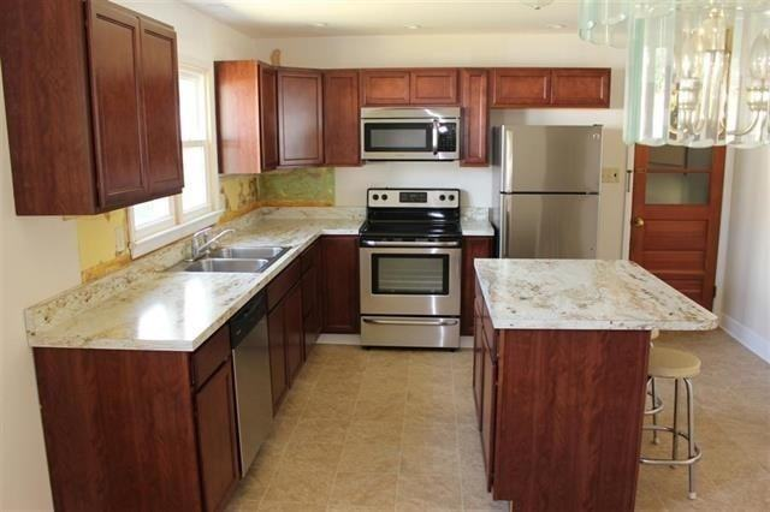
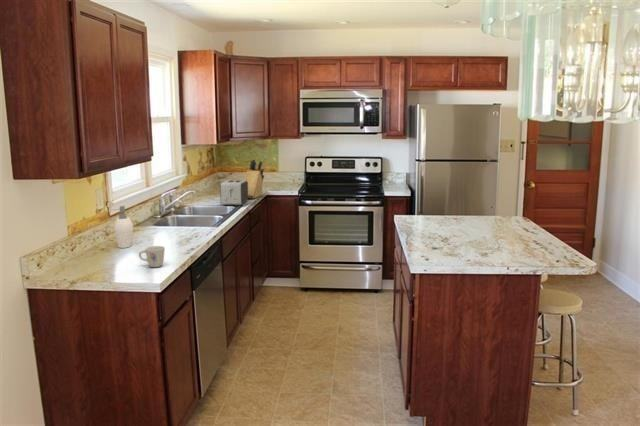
+ mug (151, 257)
+ toaster (234, 192)
+ soap dispenser (122, 226)
+ knife block (253, 178)
